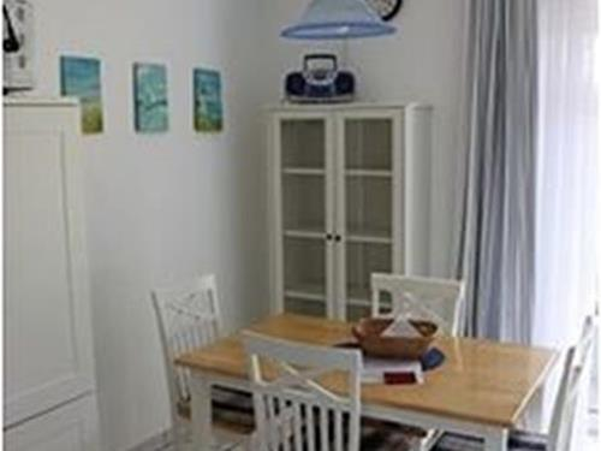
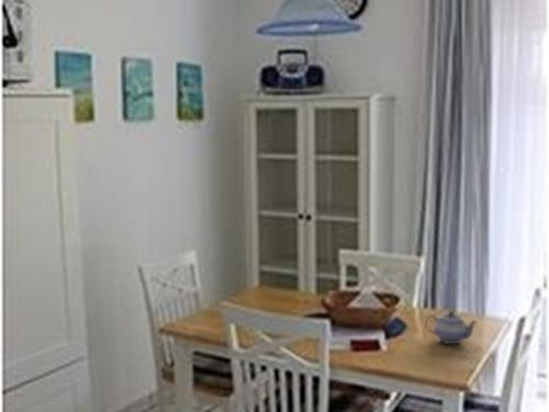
+ teapot (450, 325)
